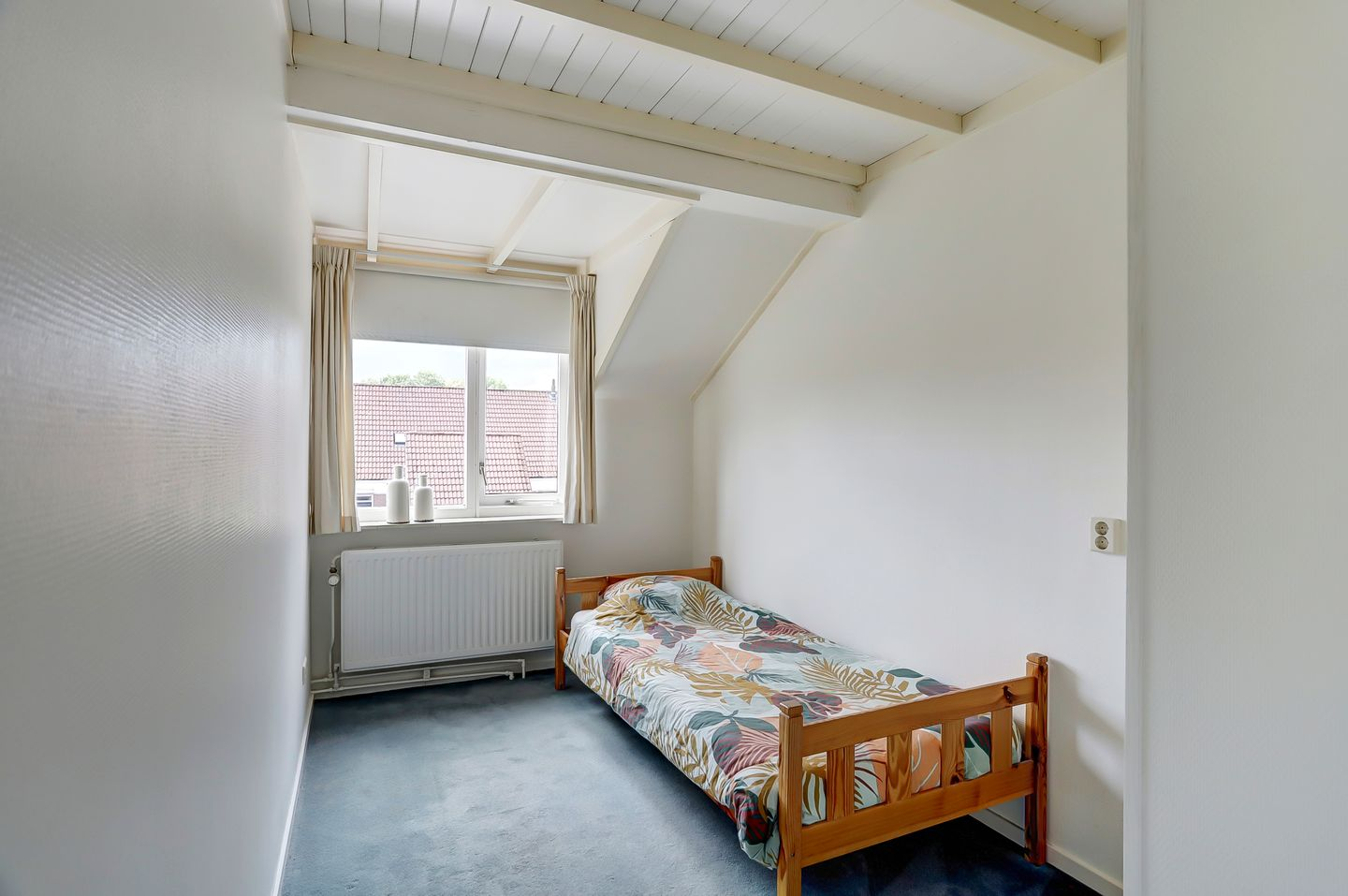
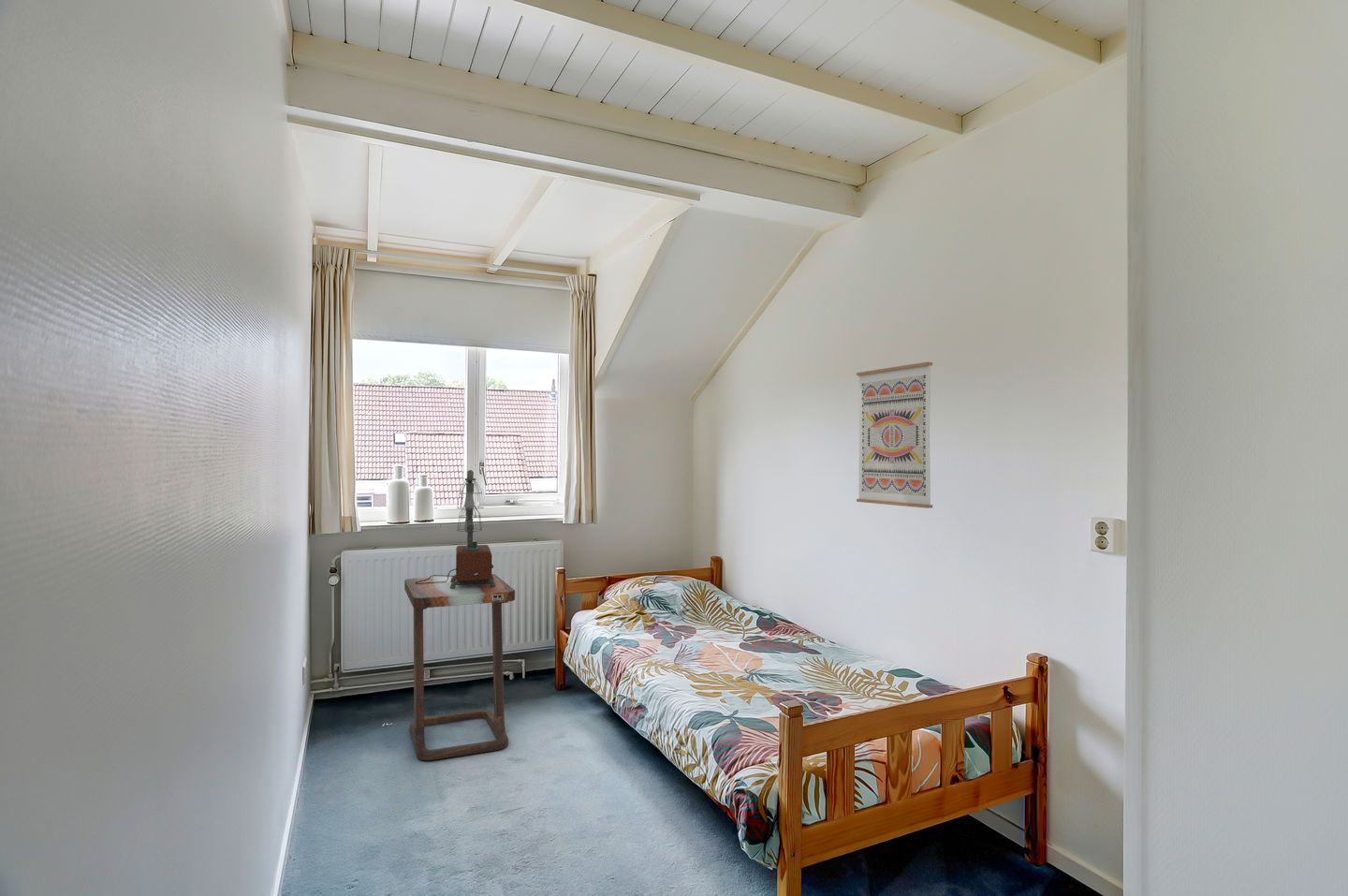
+ wall art (892, 435)
+ table lamp (458, 525)
+ side table (423, 662)
